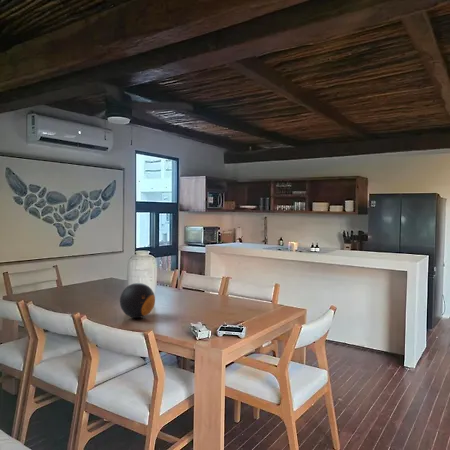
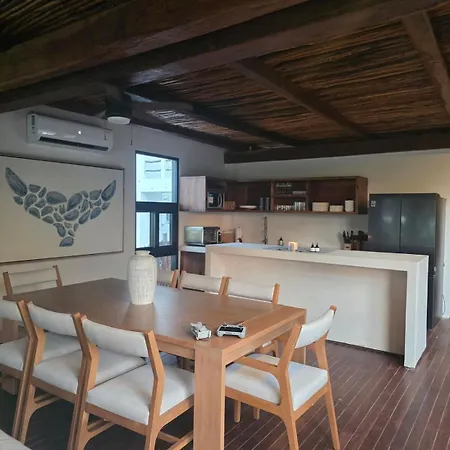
- decorative ball (137, 300)
